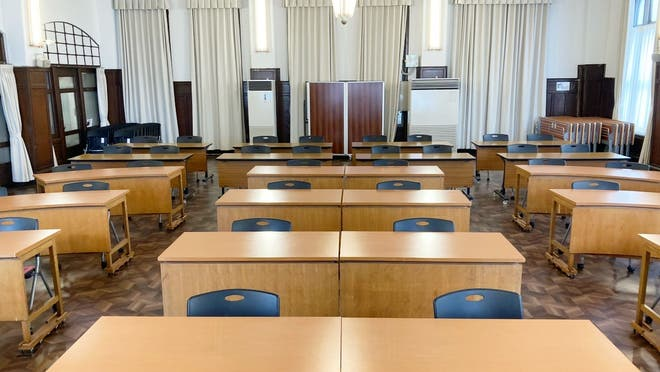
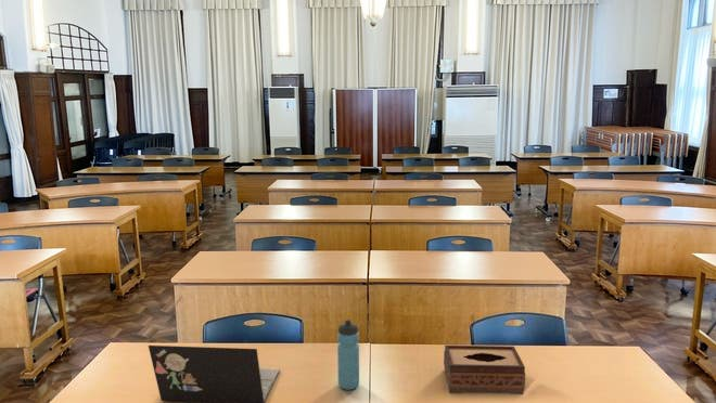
+ tissue box (482, 368)
+ water bottle (348, 353)
+ laptop (218, 359)
